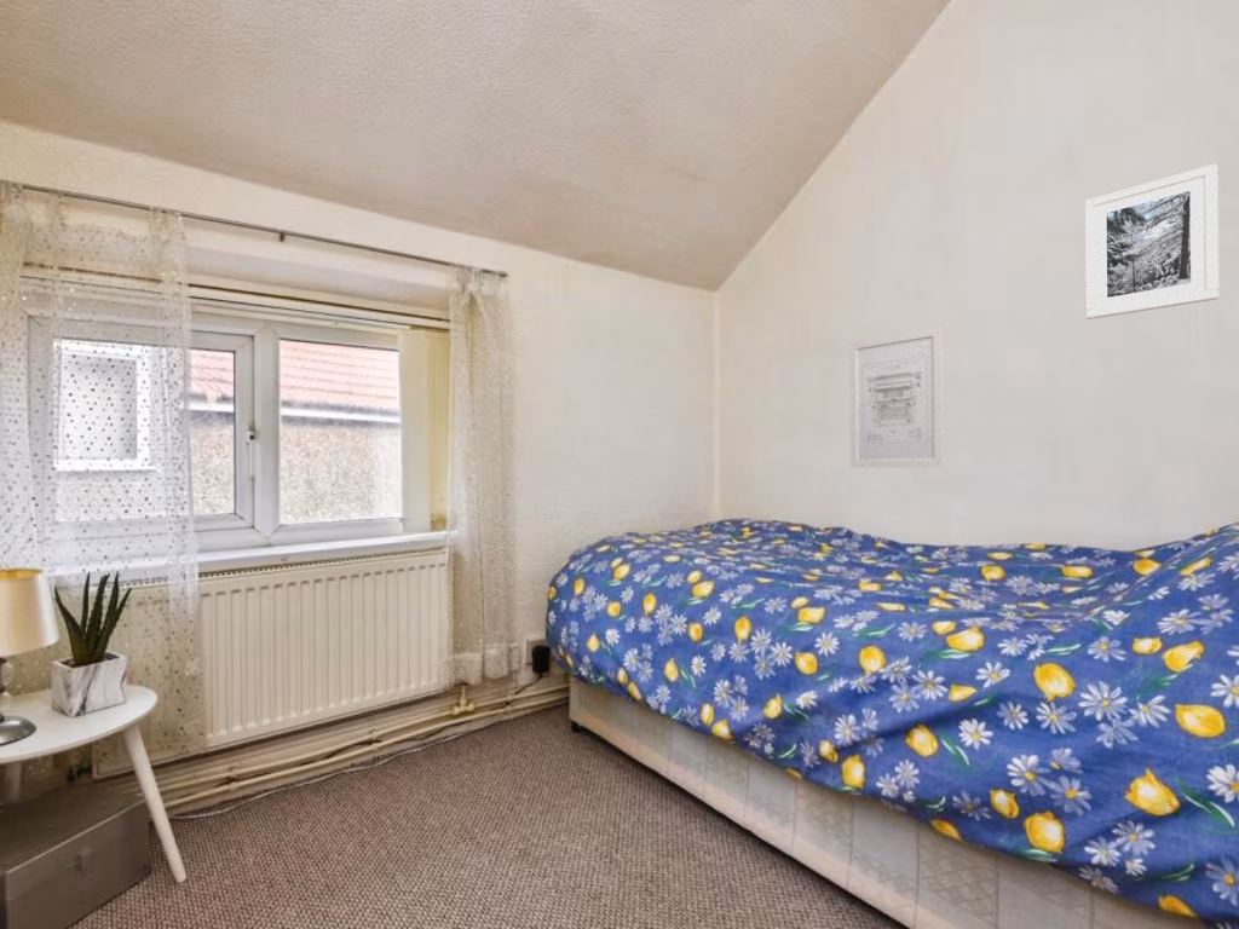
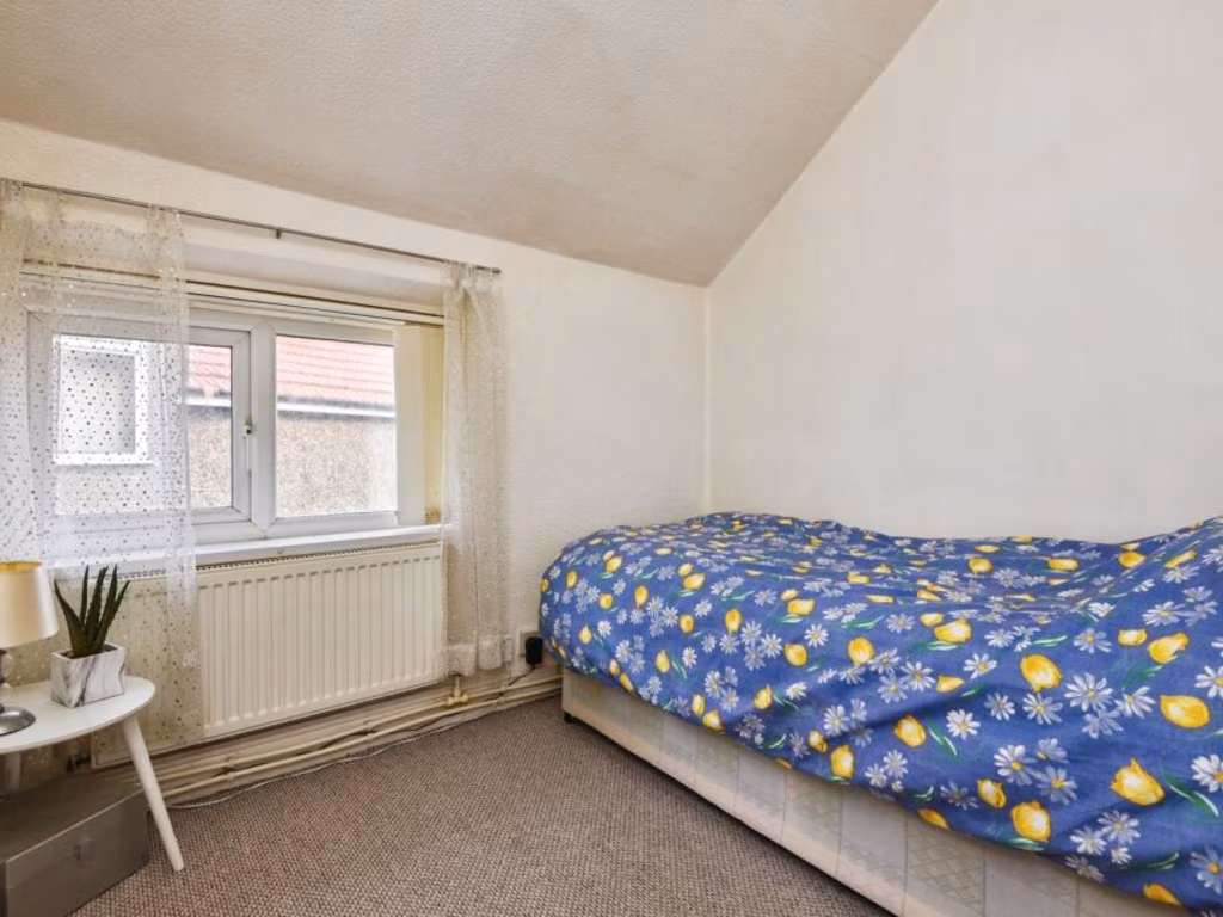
- wall art (893, 400)
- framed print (1147, 247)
